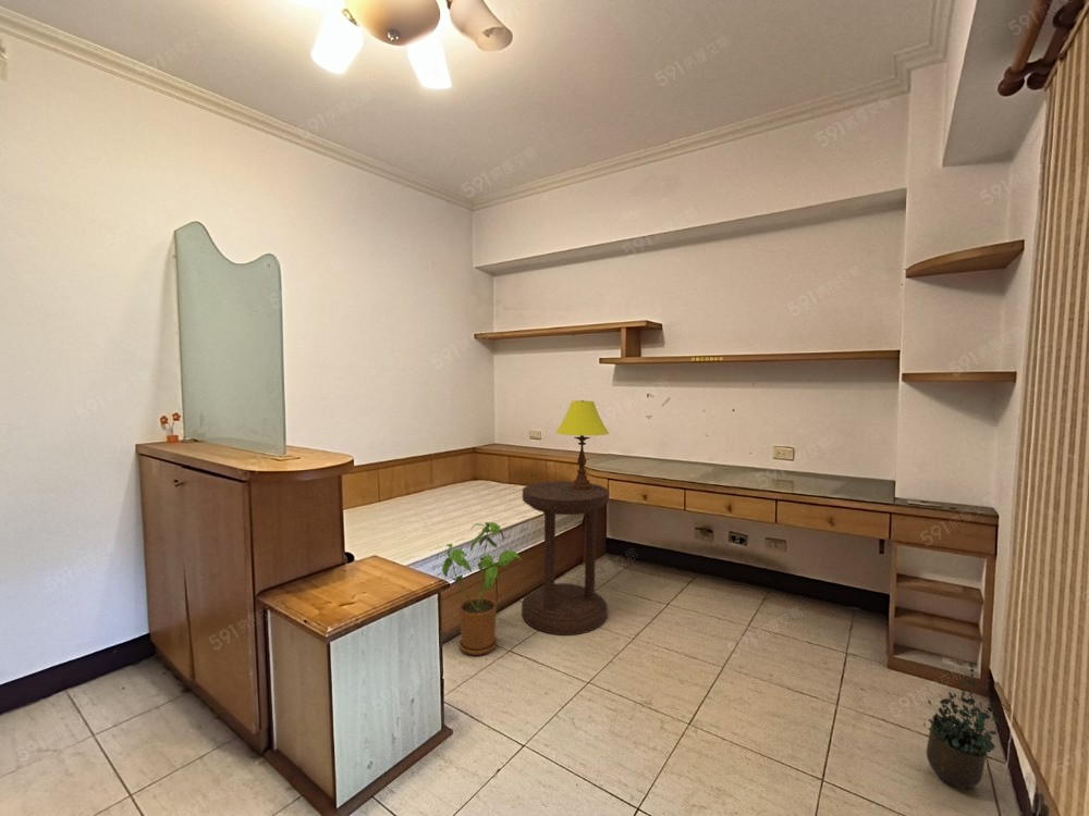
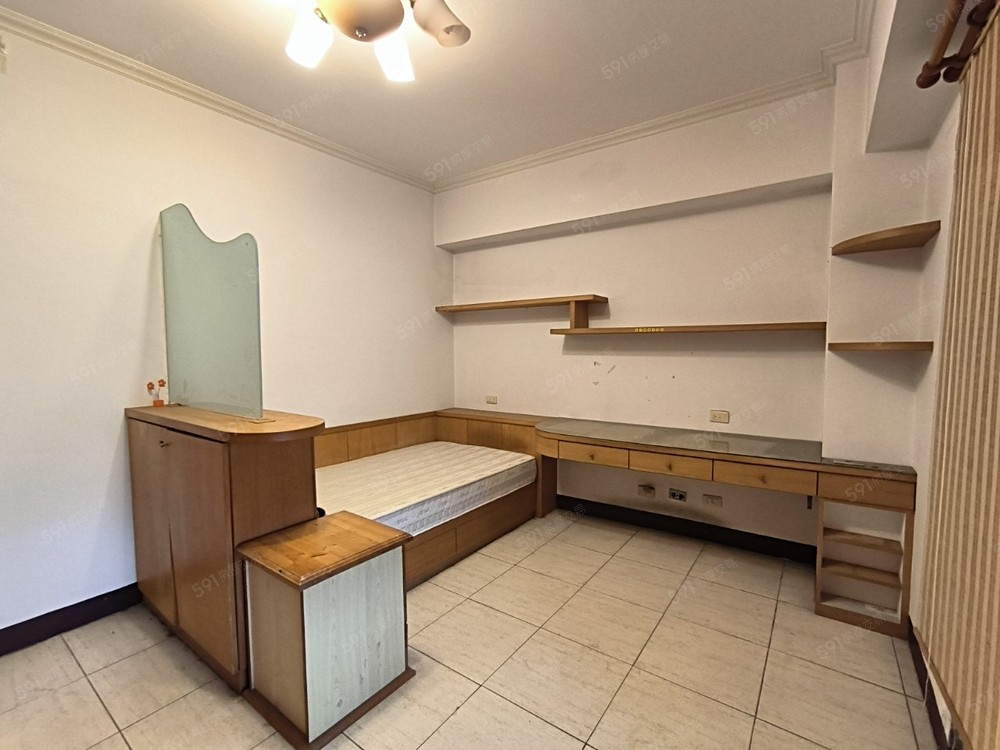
- potted plant (963, 727)
- house plant (484, 585)
- side table (554, 552)
- table lamp (582, 444)
